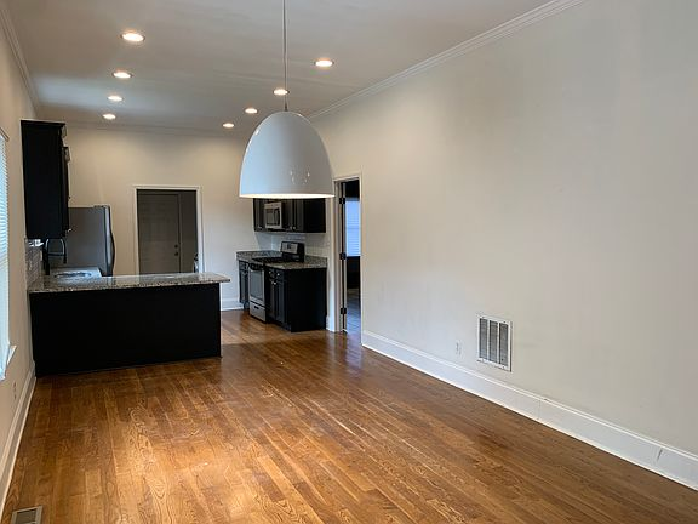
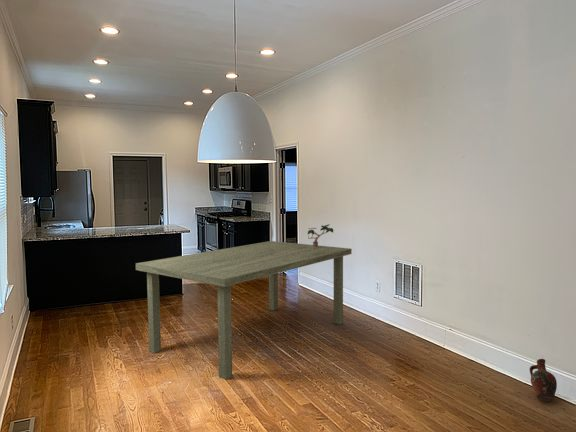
+ ceramic jug (542, 380)
+ dining table (269, 296)
+ potted plant (320, 235)
